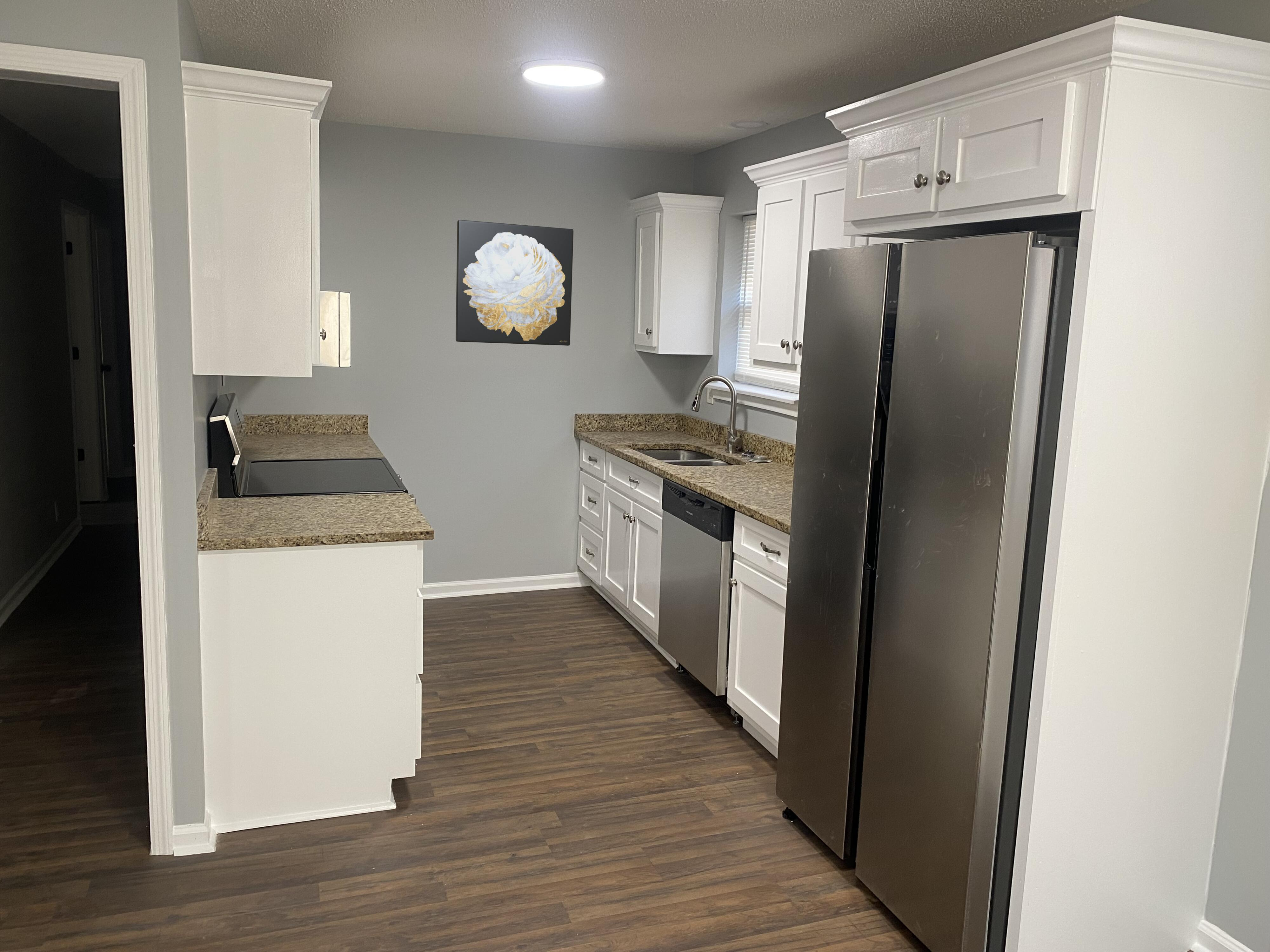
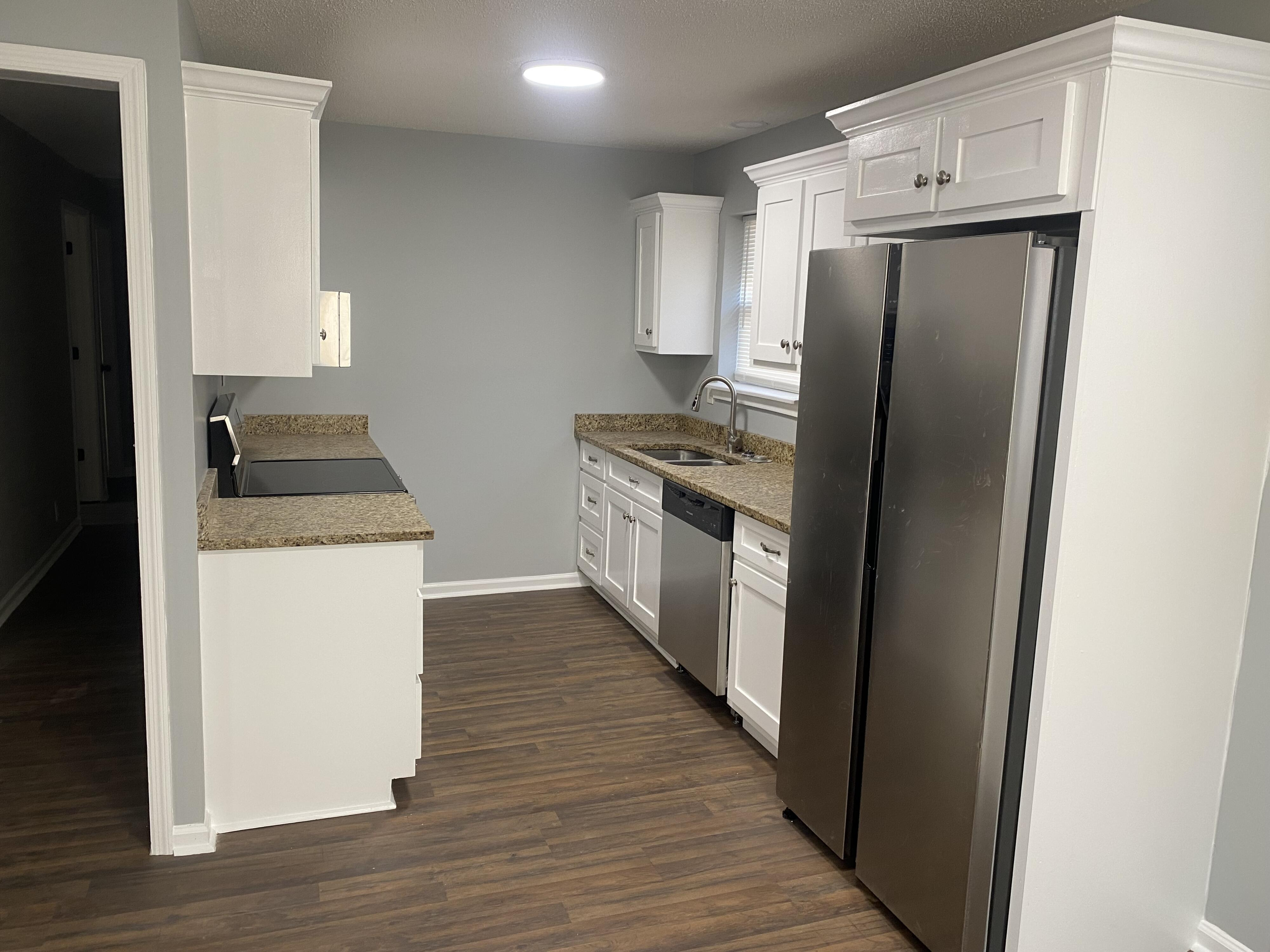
- wall art (515, 285)
